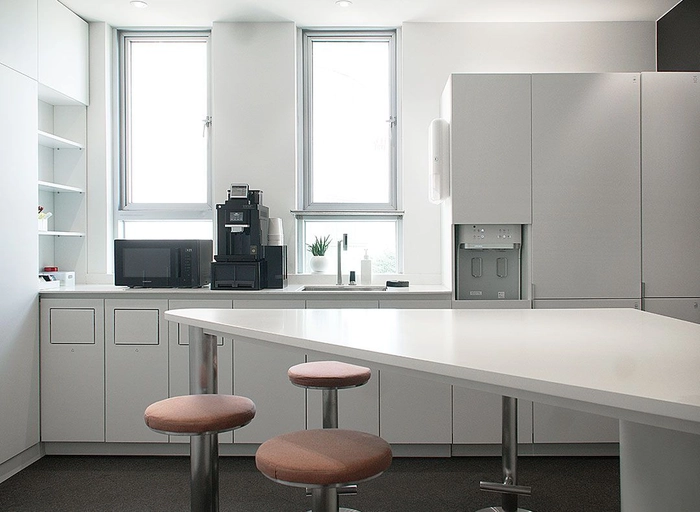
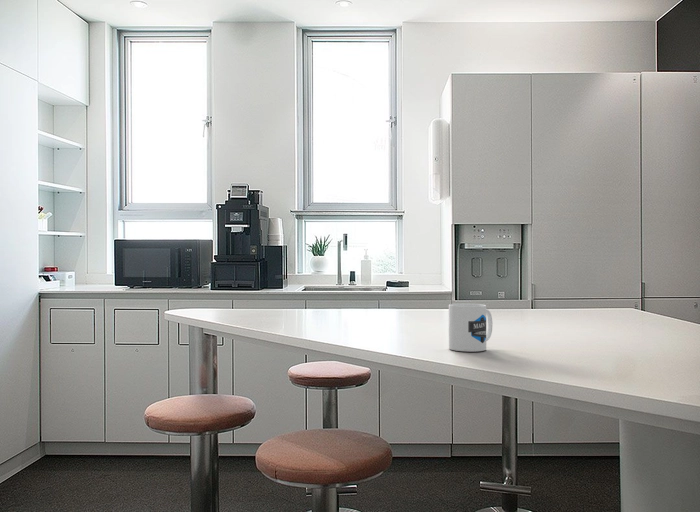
+ mug (472, 326)
